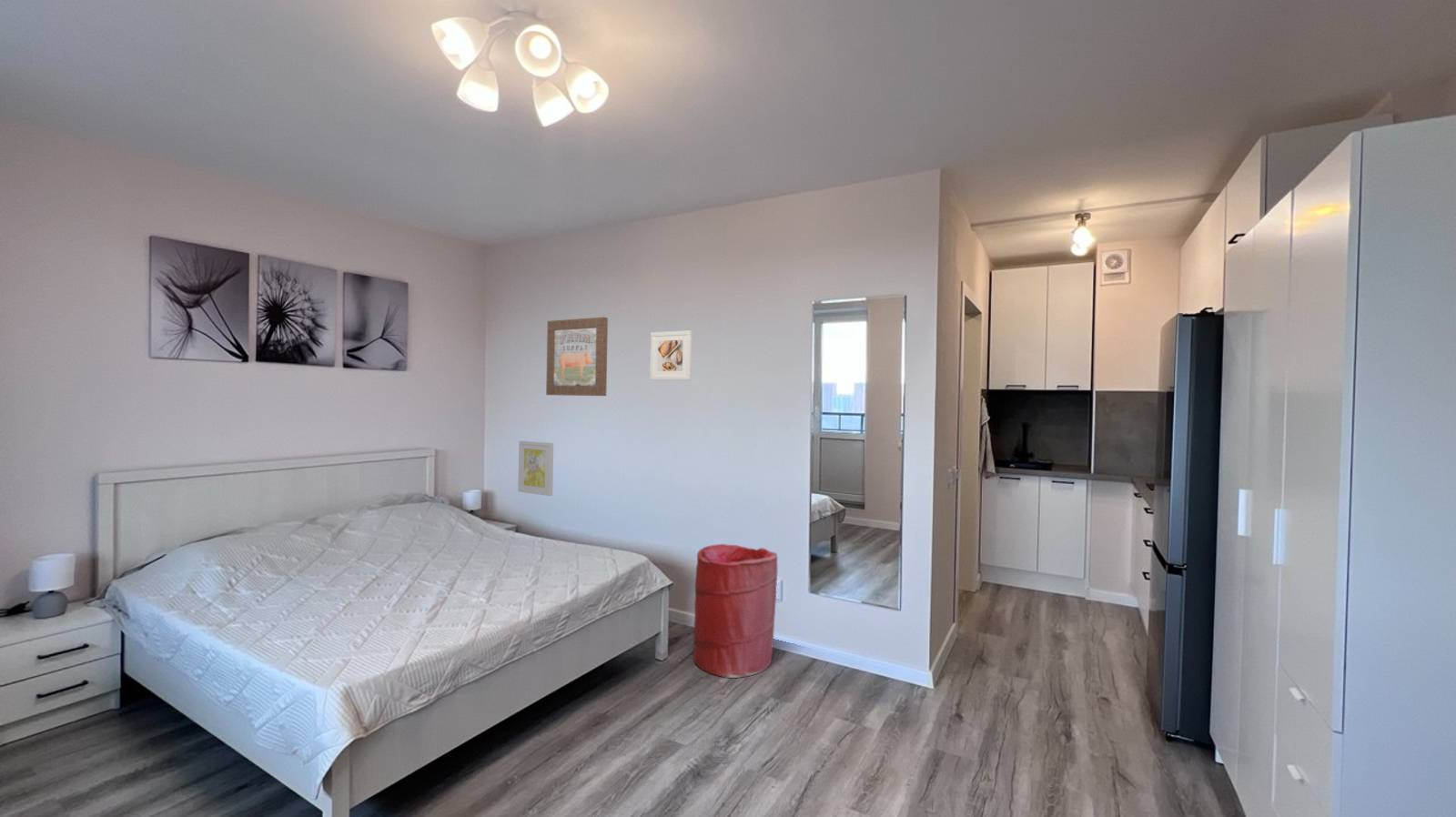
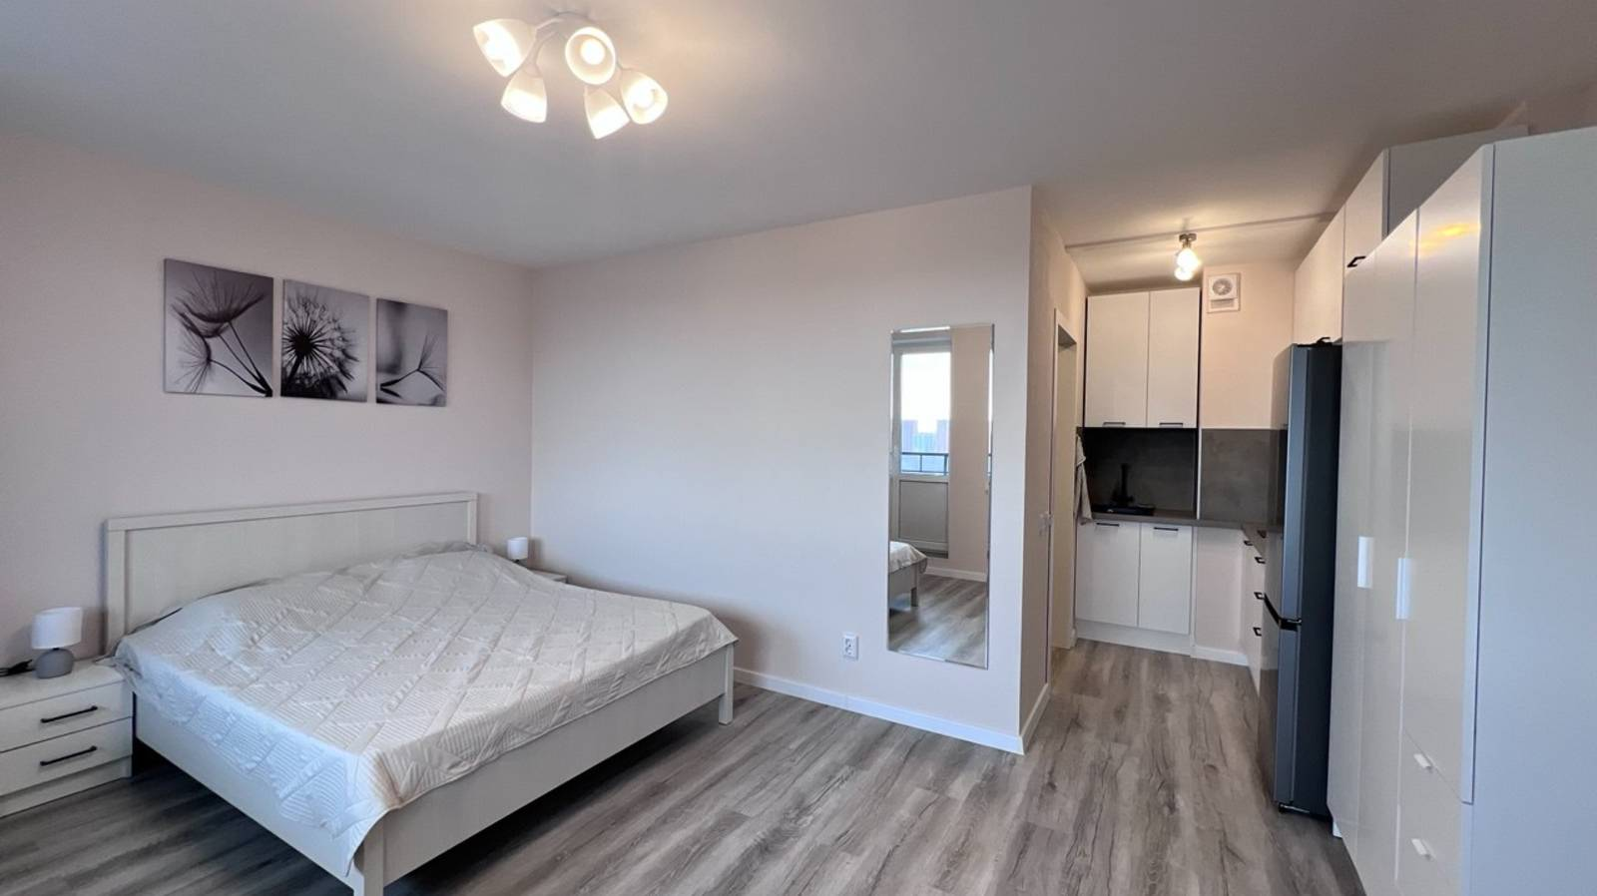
- laundry hamper (735, 603)
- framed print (670, 356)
- wall art (576, 357)
- wall art (535, 468)
